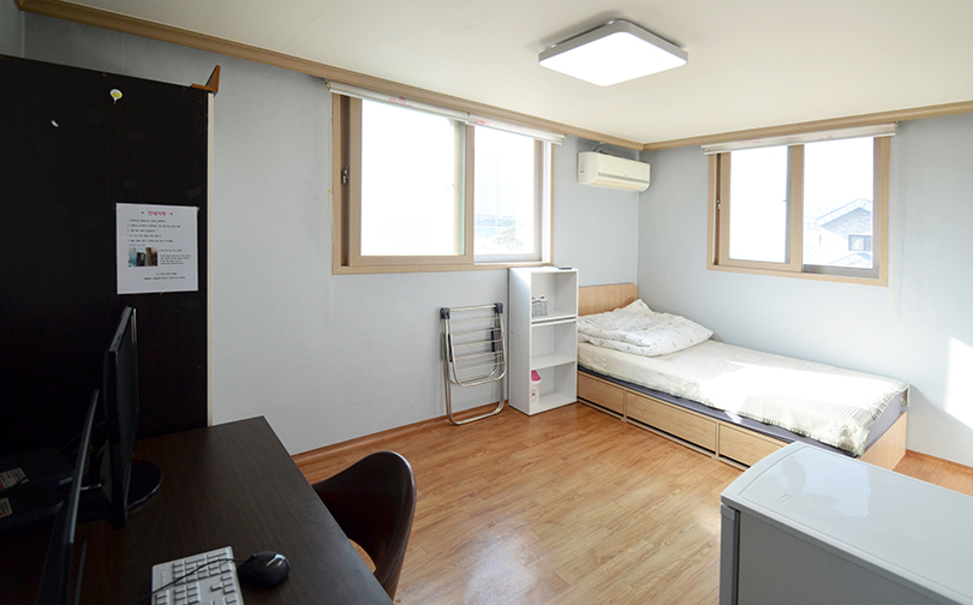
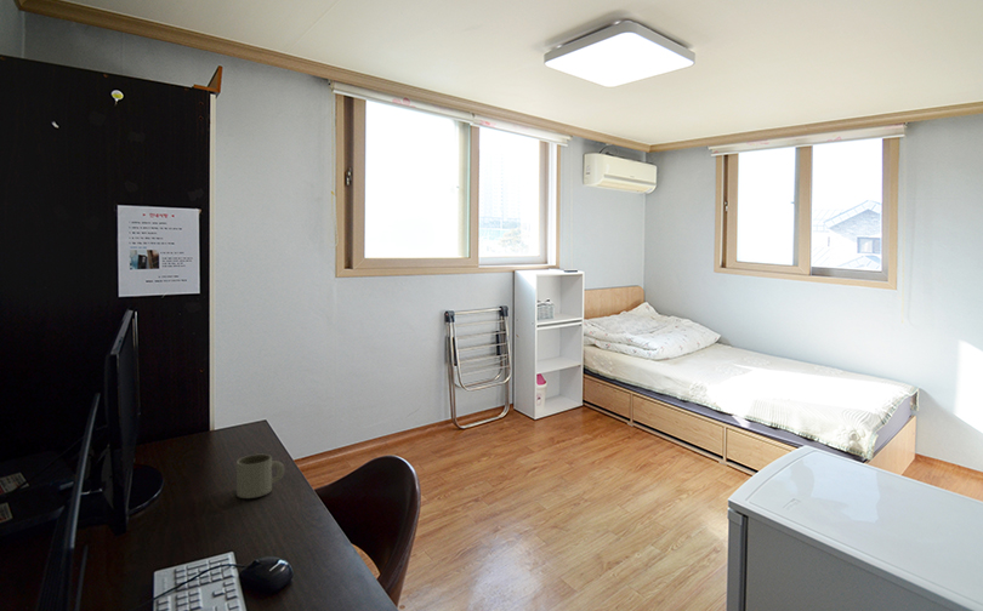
+ mug (261, 473)
